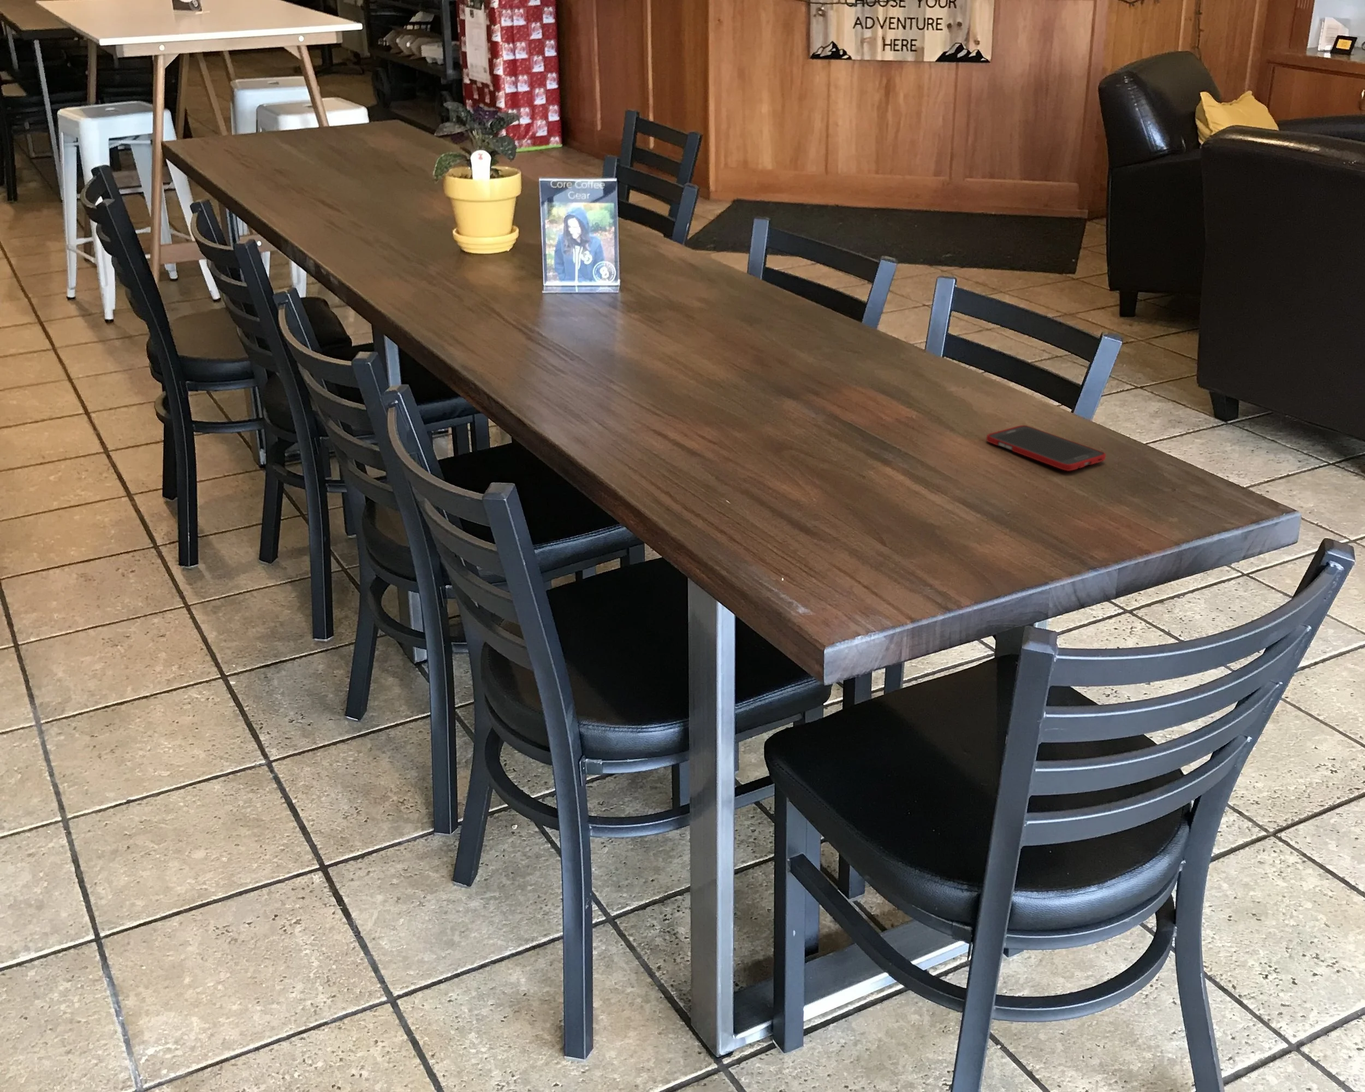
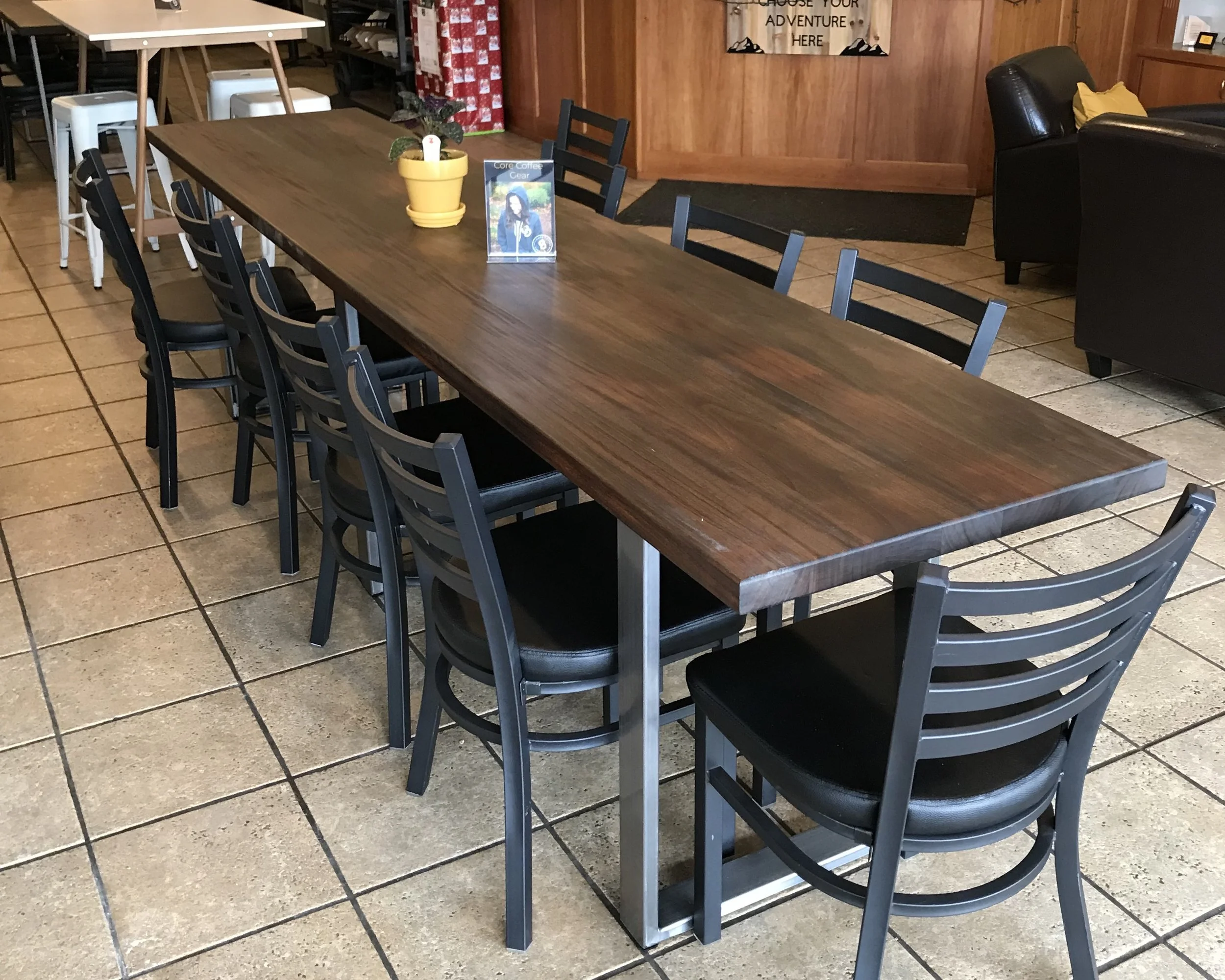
- cell phone (1044, 447)
